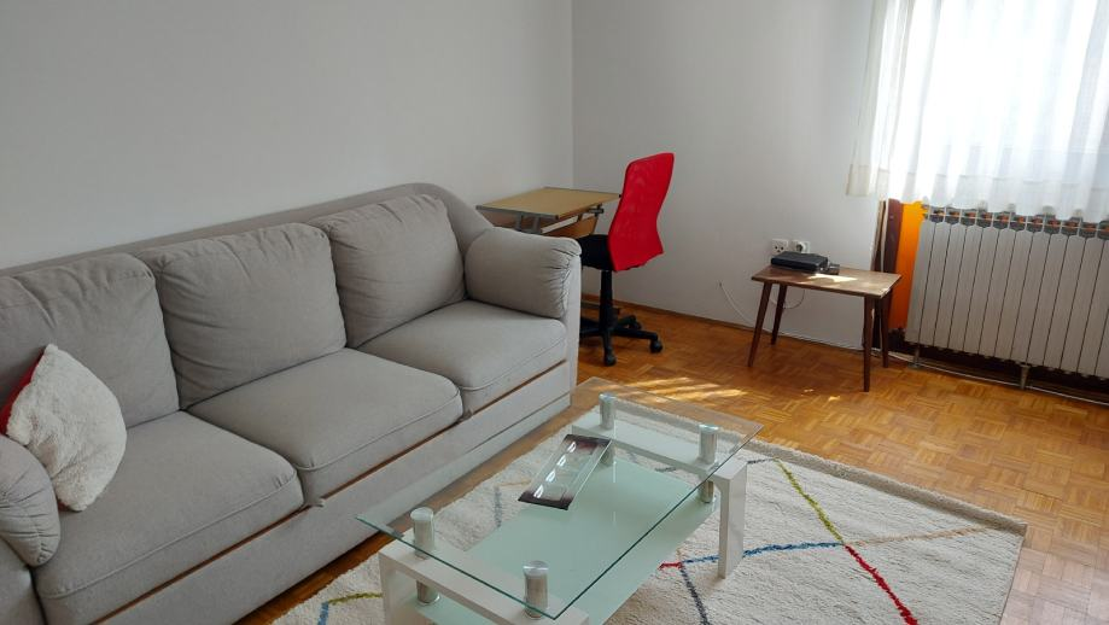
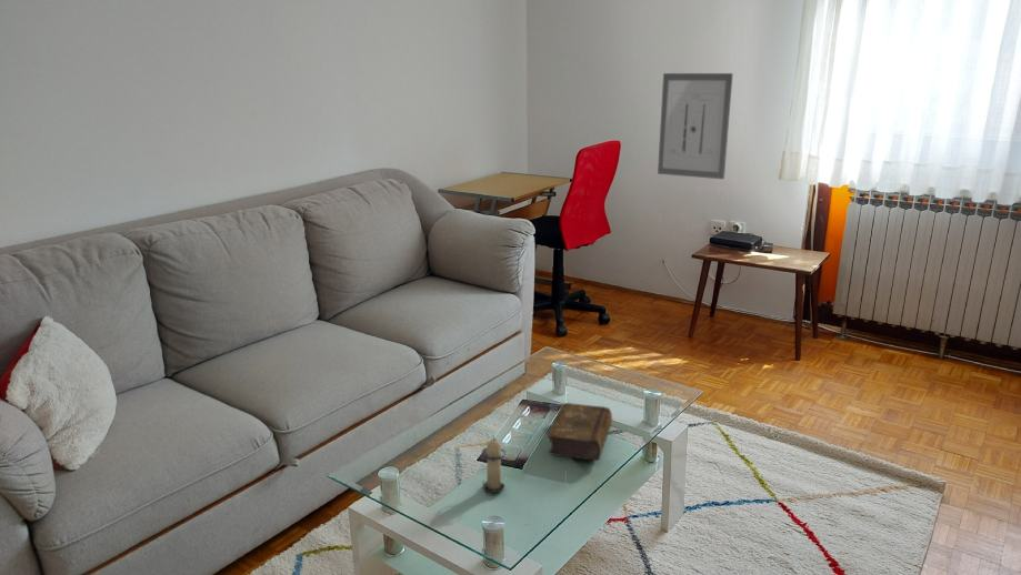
+ wall art (693, 125)
+ book (580, 430)
+ candle (493, 462)
